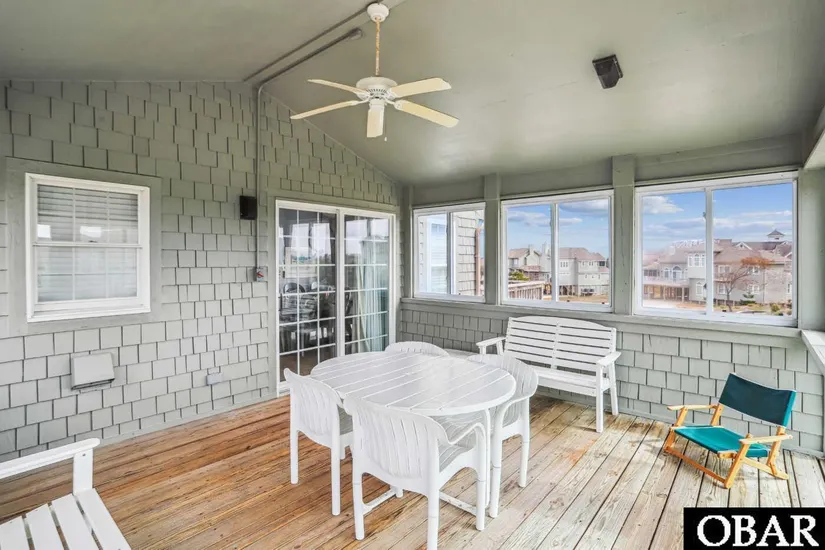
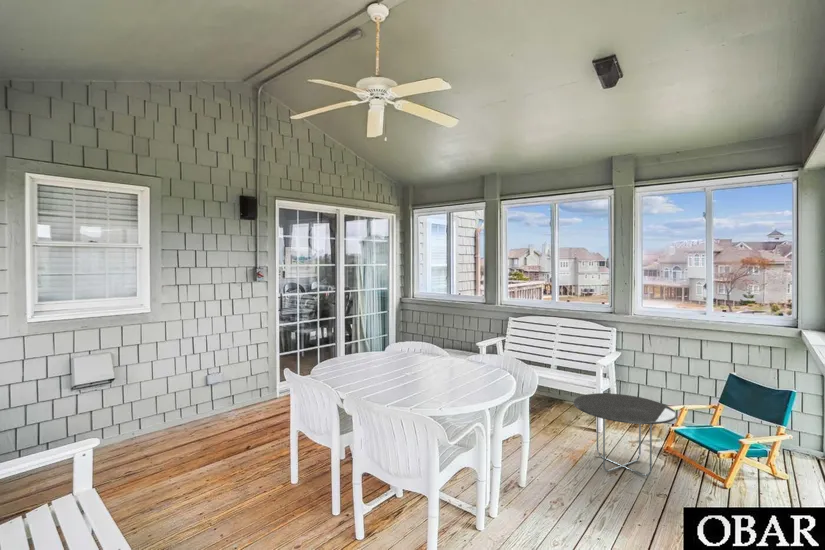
+ side table (623, 422)
